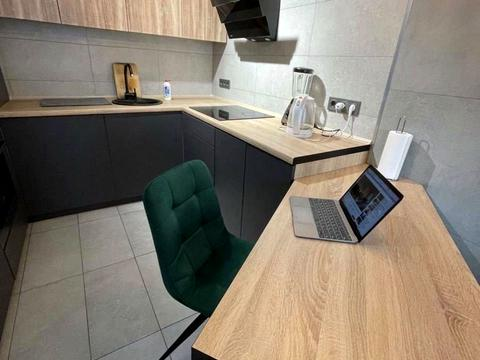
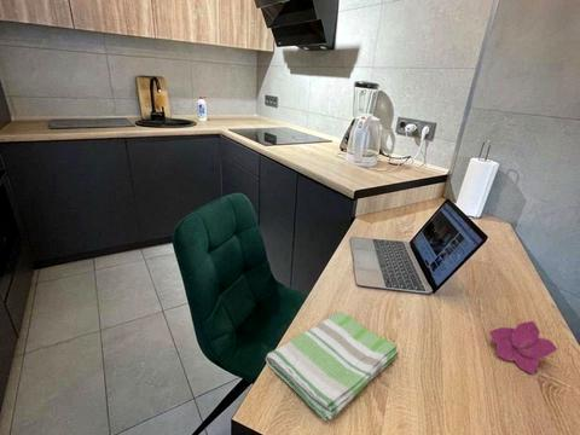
+ flower (521, 342)
+ dish towel (334, 353)
